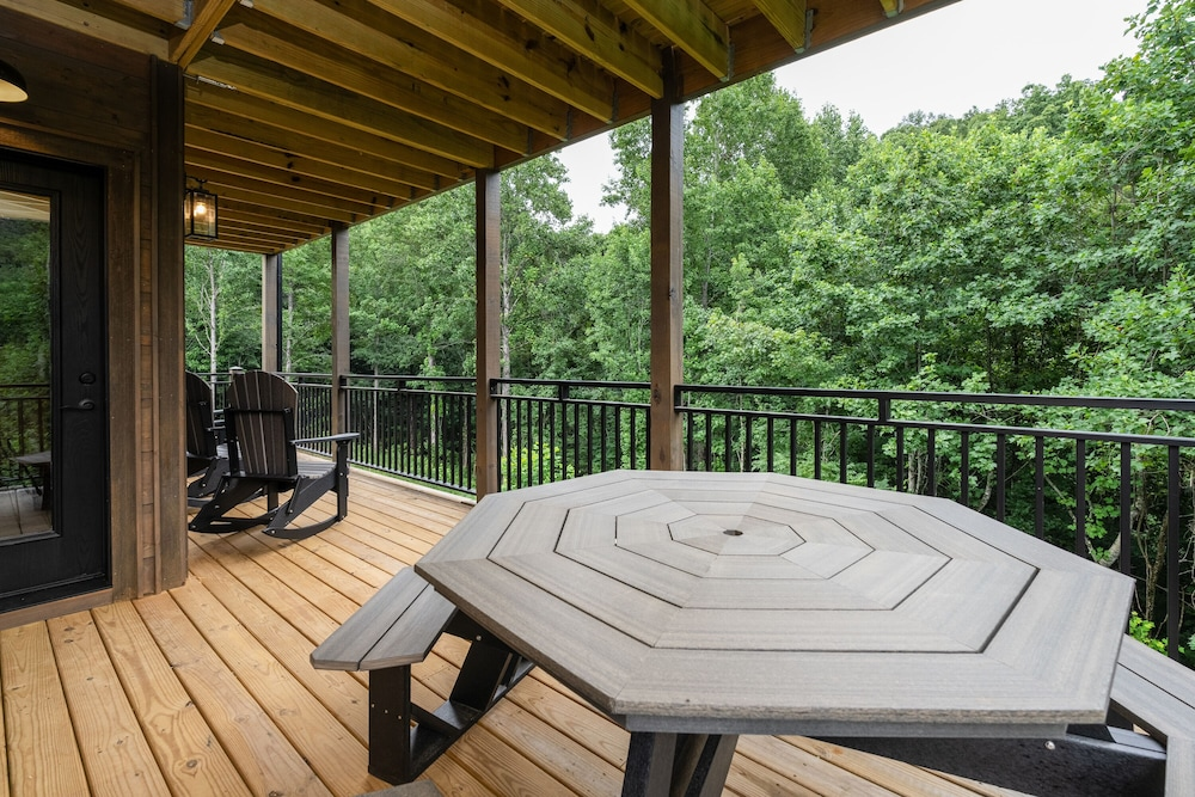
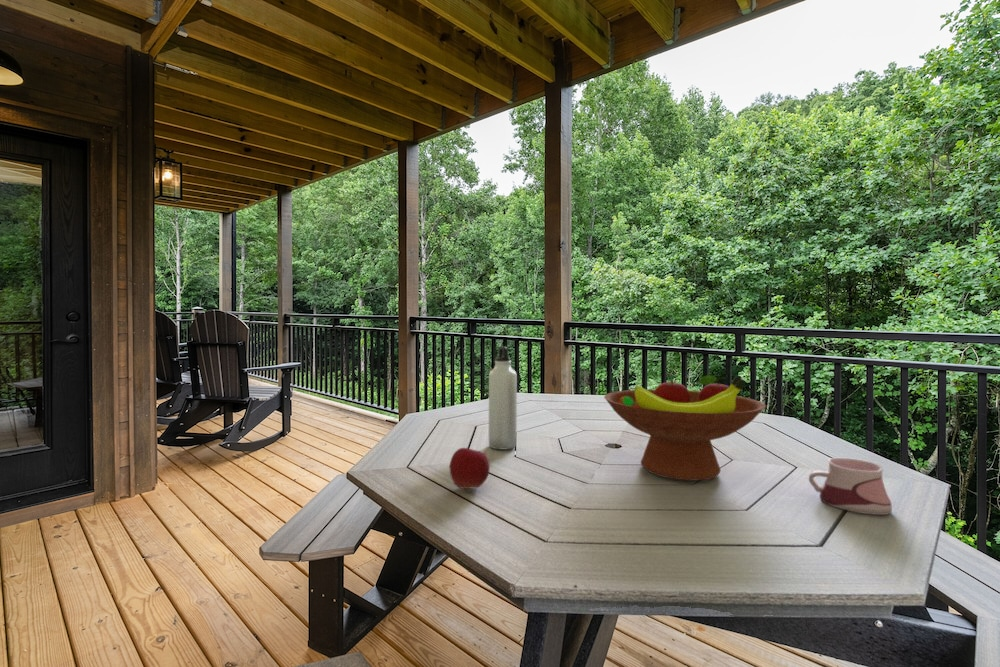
+ apple (469, 467)
+ water bottle (502, 396)
+ fruit bowl (679, 421)
+ mug (848, 483)
